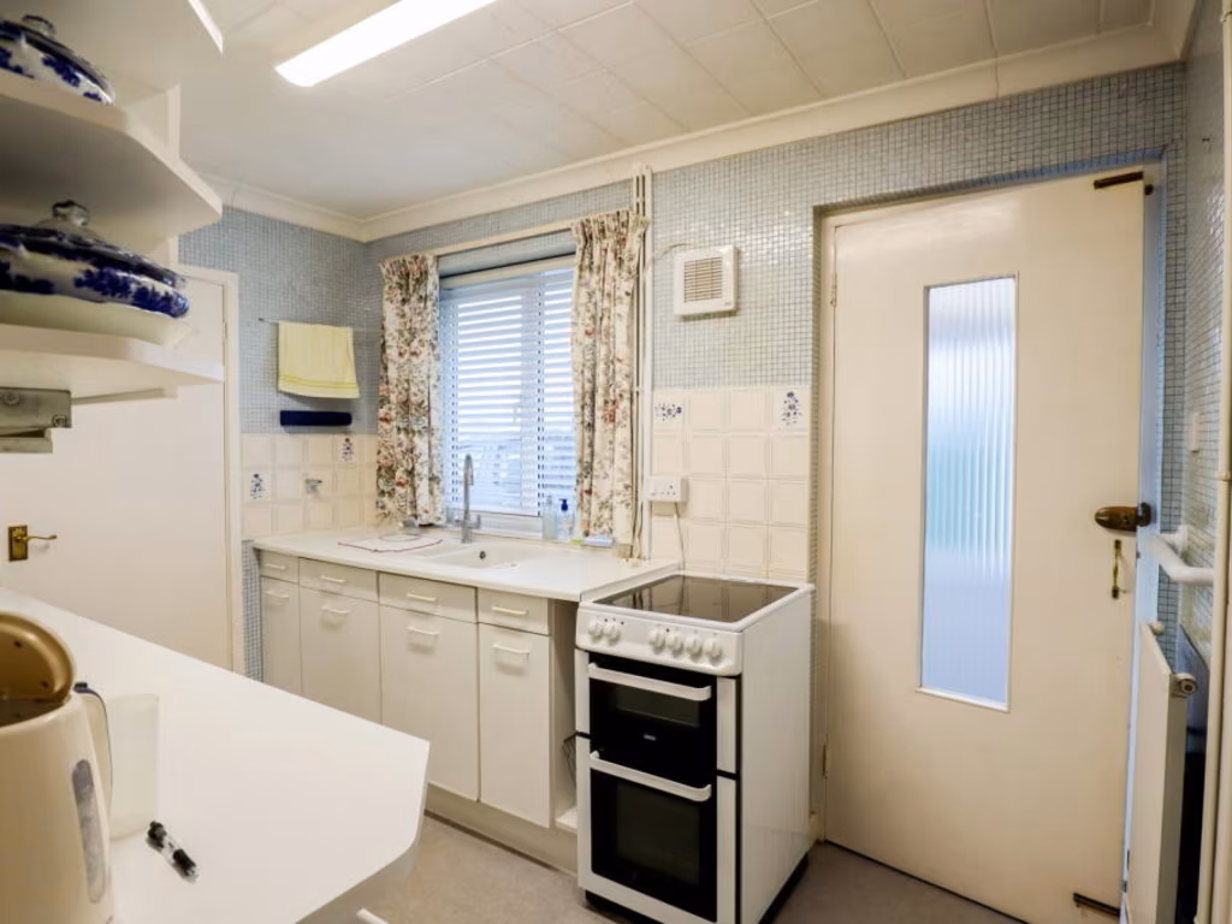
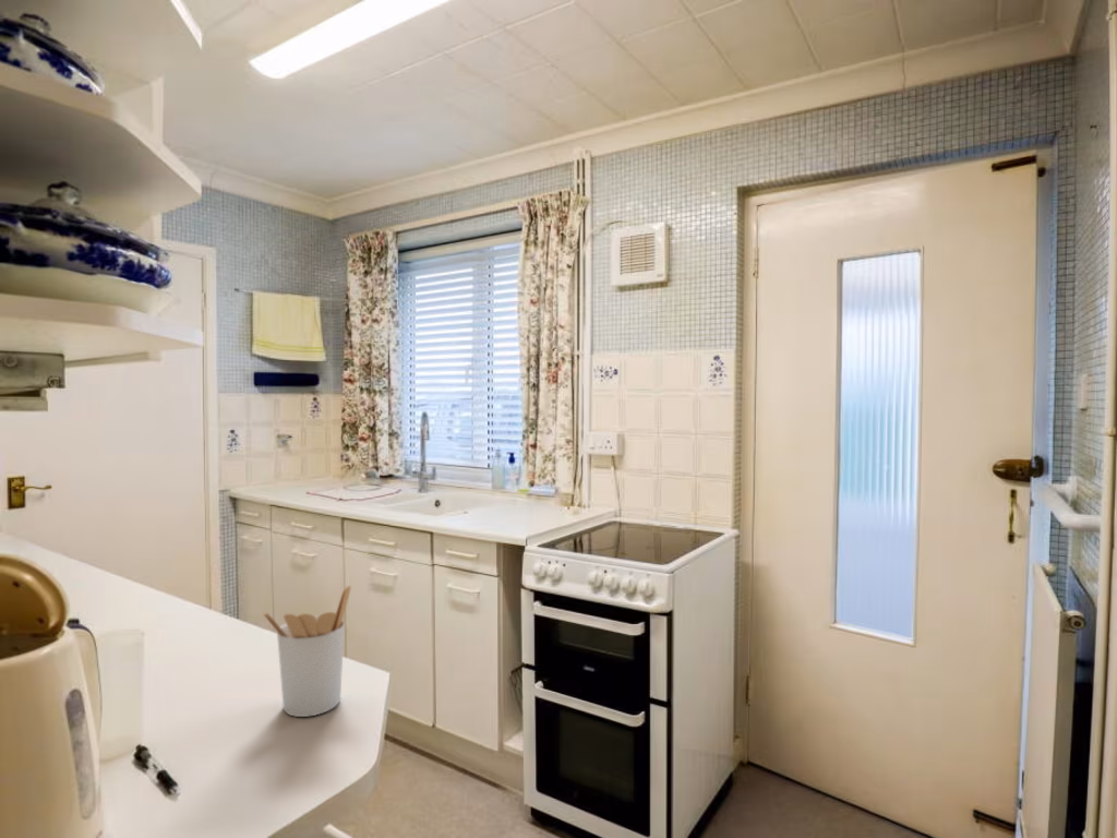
+ utensil holder (311, 651)
